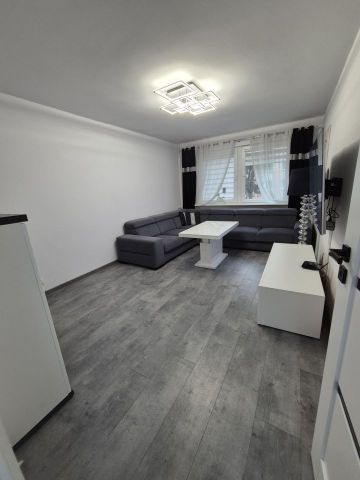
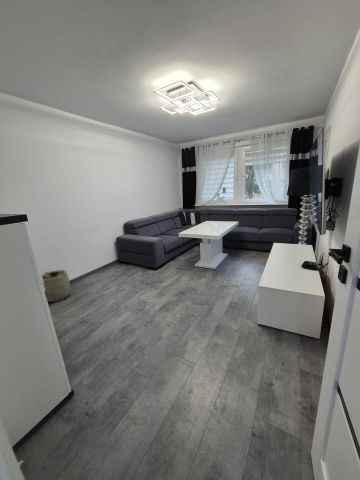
+ basket (54, 283)
